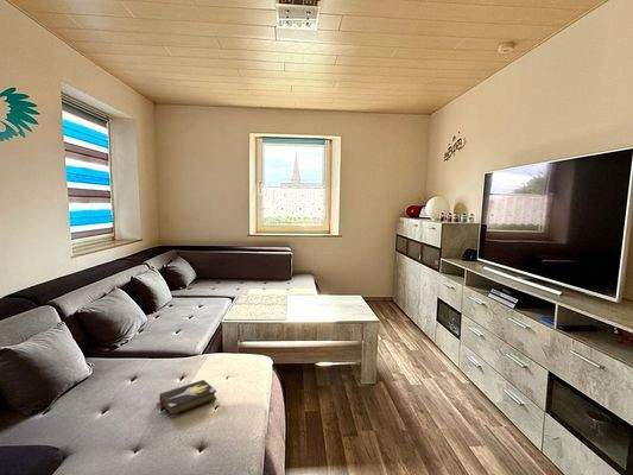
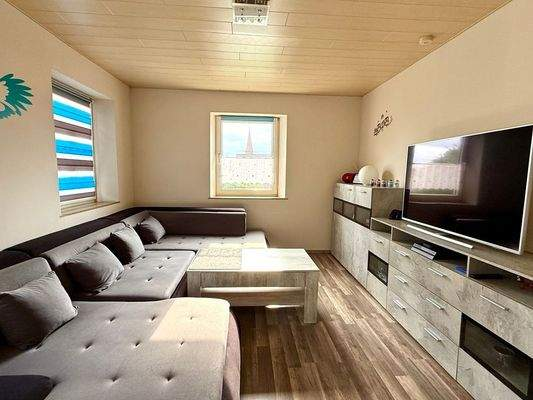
- hardback book (188, 395)
